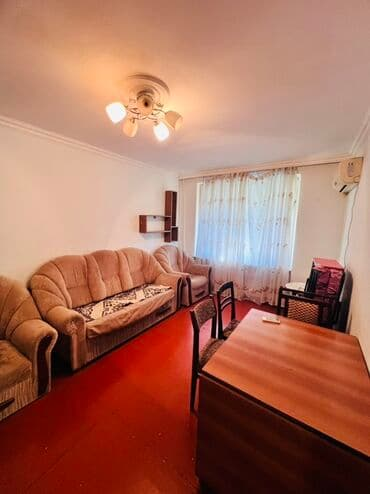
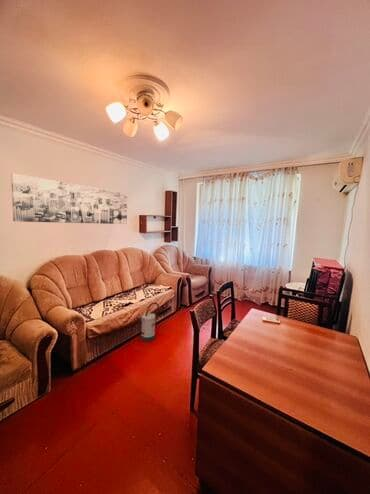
+ wall art (81, 204)
+ watering can (148, 321)
